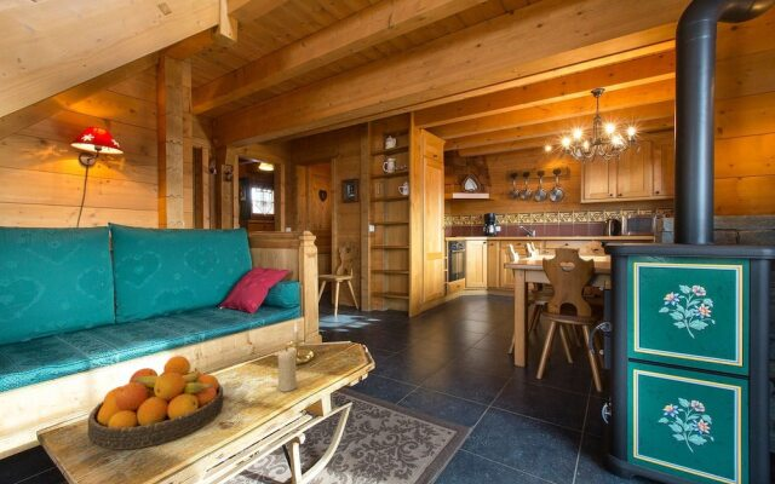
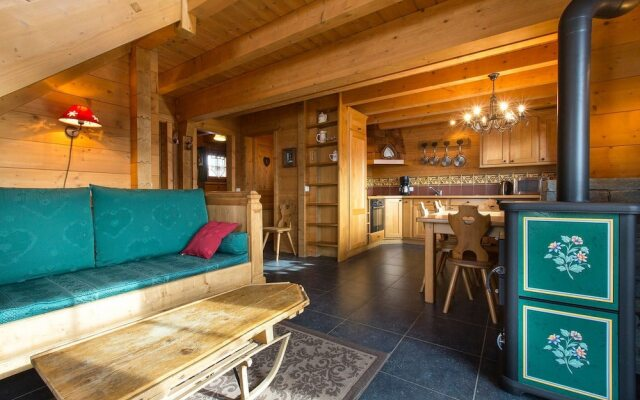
- fruit bowl (161, 391)
- candle (286, 367)
- candle holder (293, 341)
